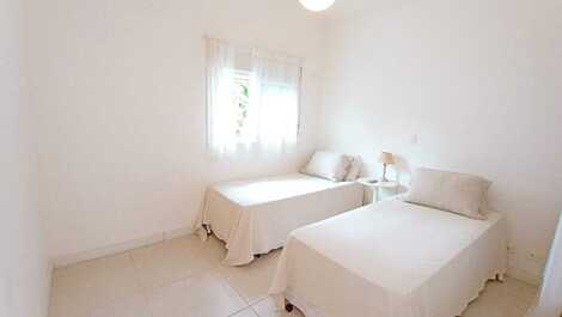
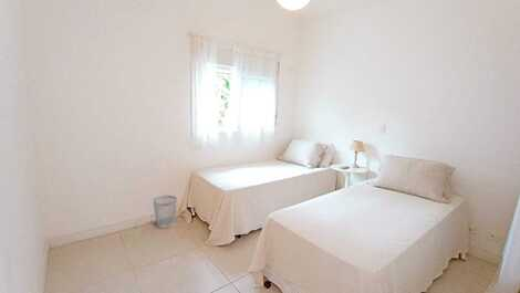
+ wastebasket (166, 211)
